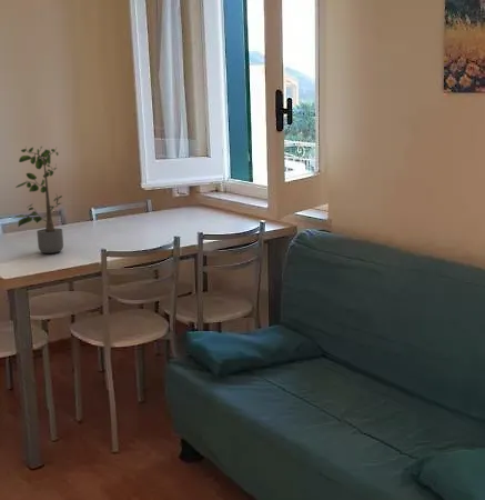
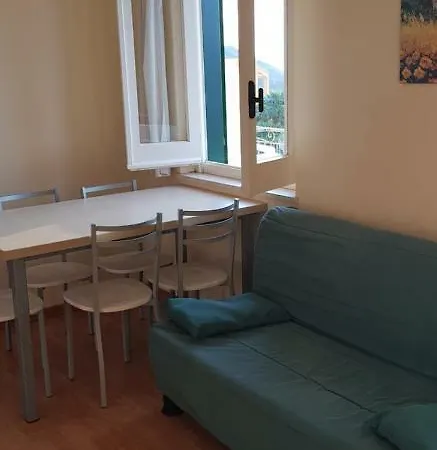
- potted plant (31, 204)
